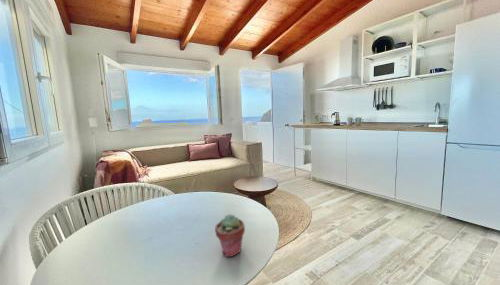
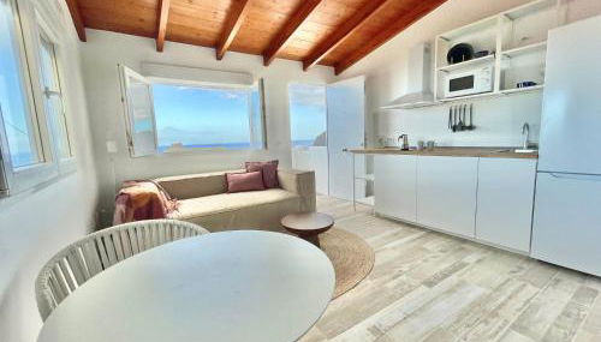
- potted succulent (230, 232)
